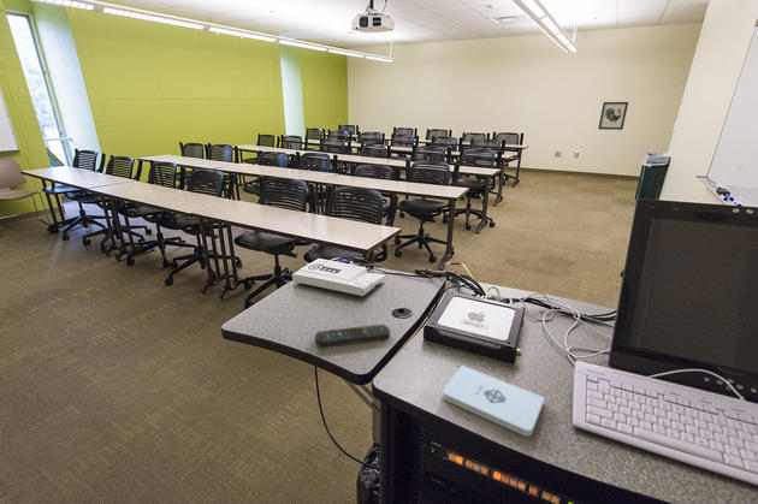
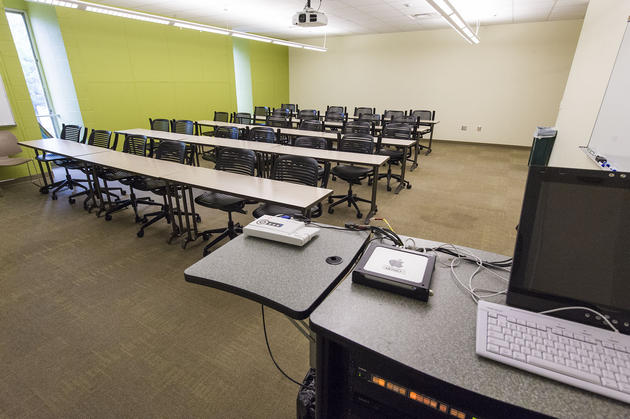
- remote control (353, 334)
- notepad (491, 397)
- wall art (612, 115)
